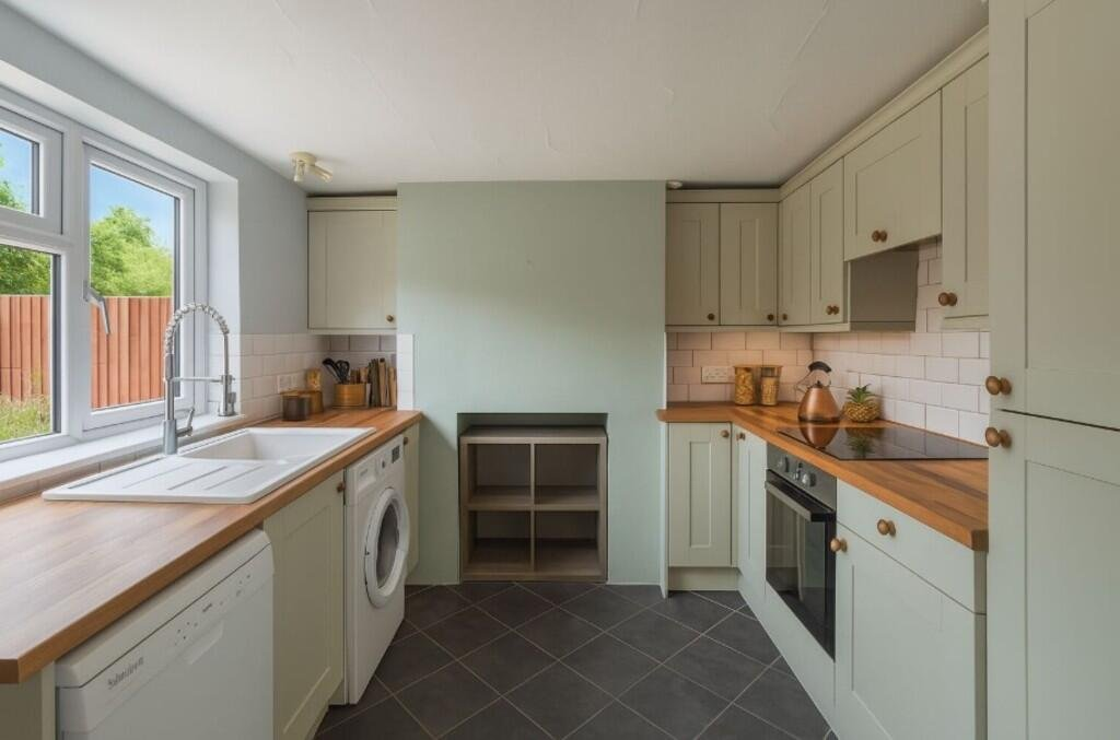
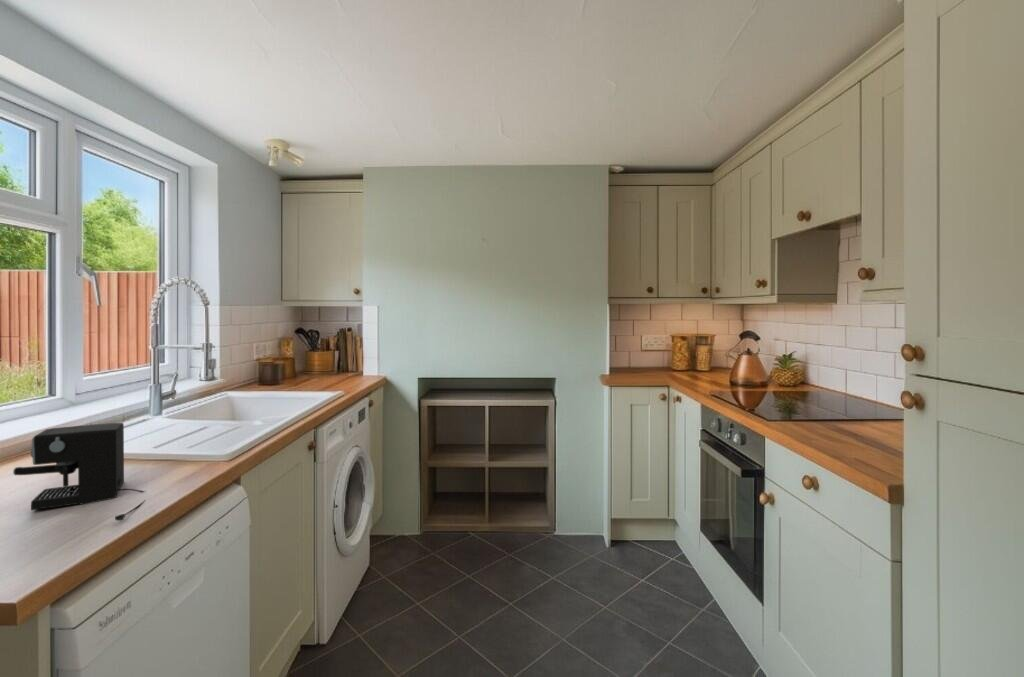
+ coffee maker (78, 471)
